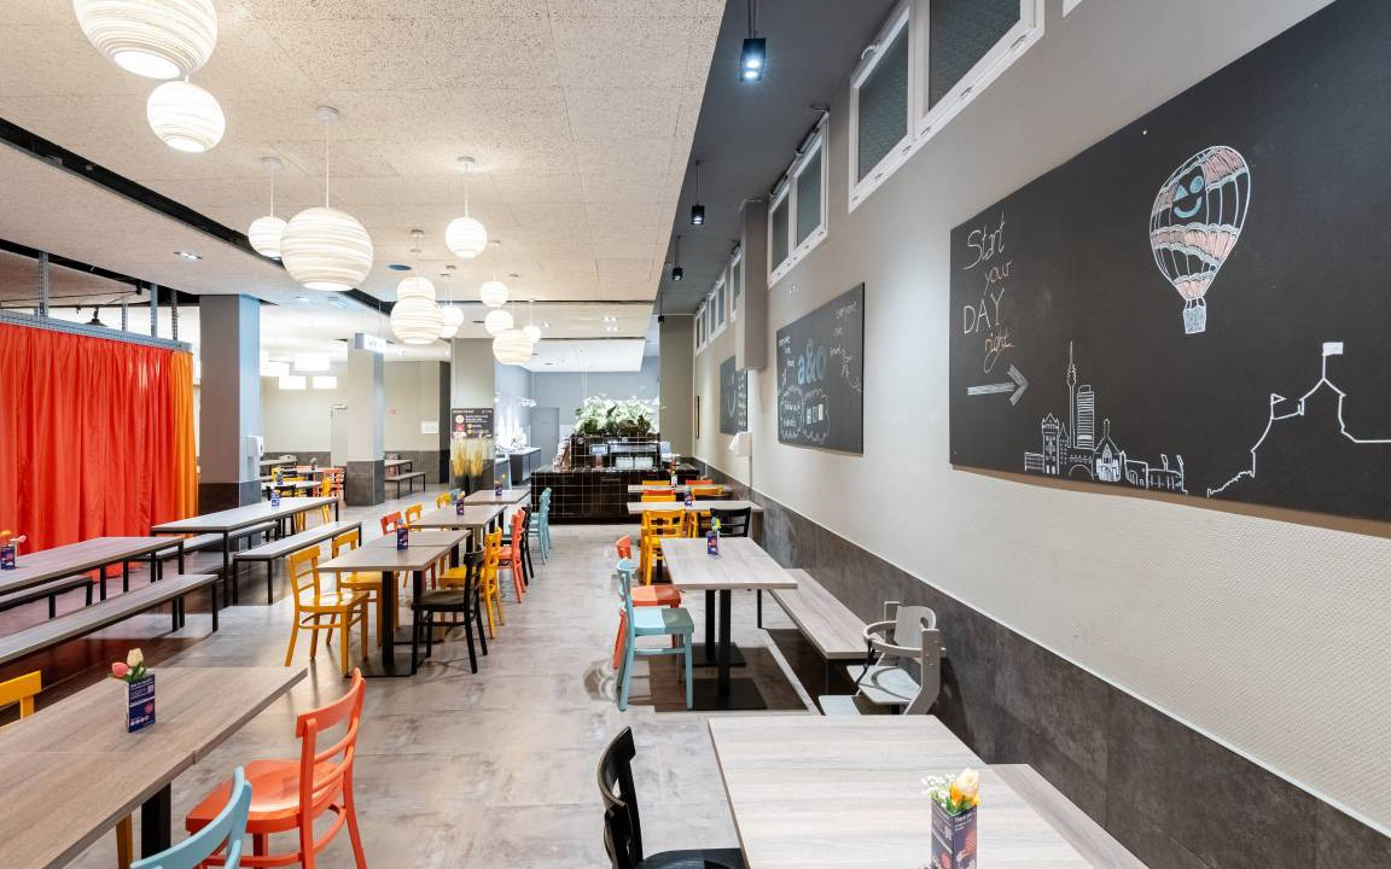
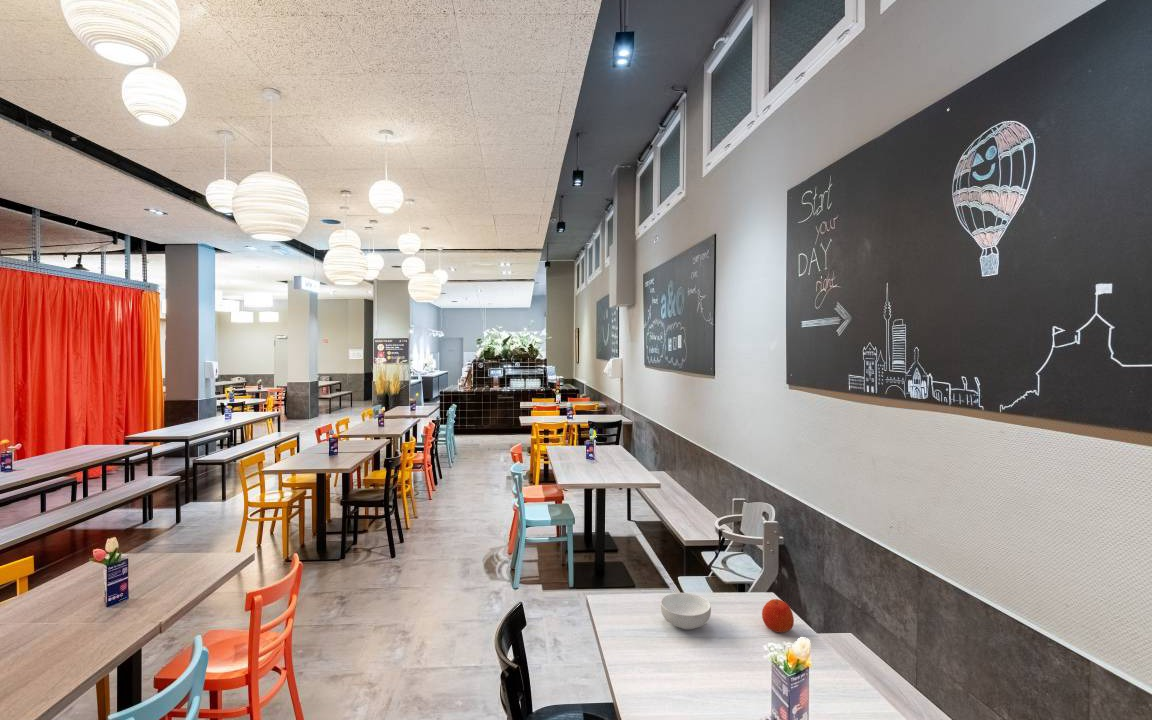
+ cereal bowl (685, 613)
+ apple (777, 613)
